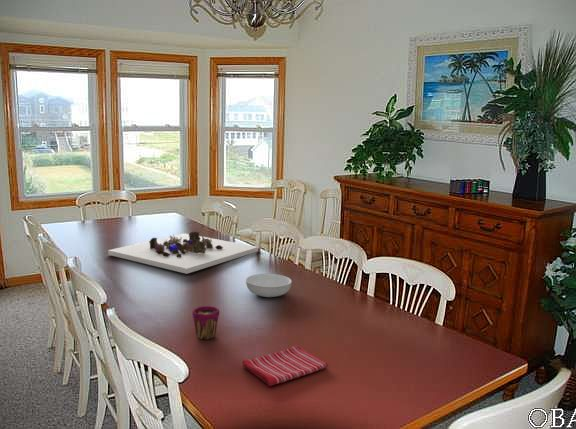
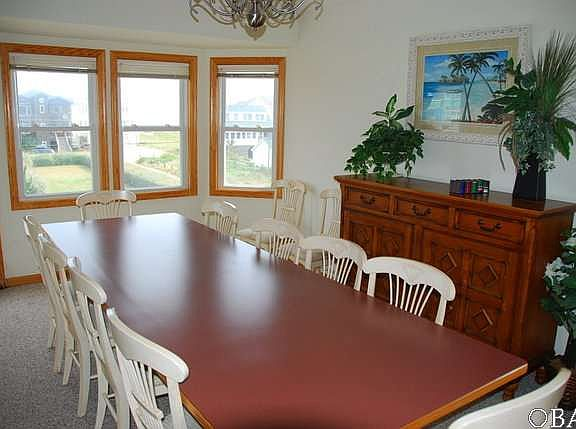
- flower arrangement (185, 244)
- serving bowl (268, 286)
- dish towel (284, 364)
- cup (207, 324)
